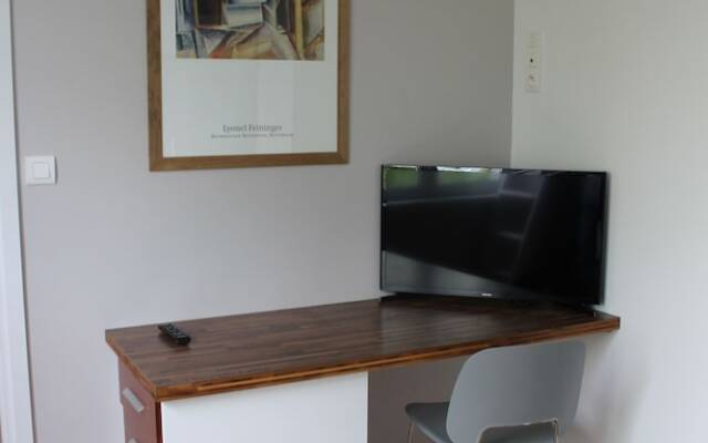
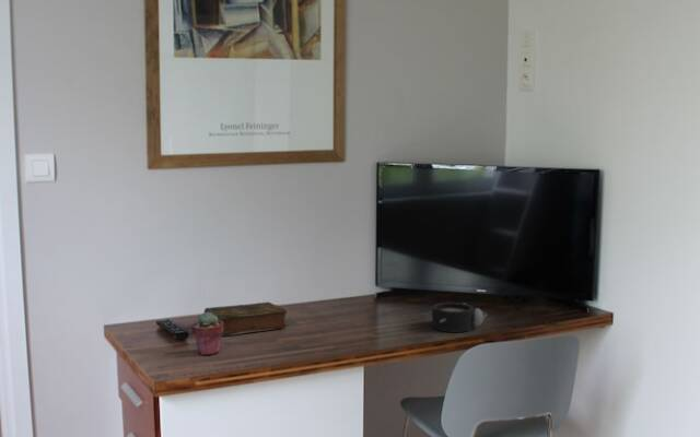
+ alarm clock (457, 316)
+ book (245, 317)
+ potted succulent (208, 331)
